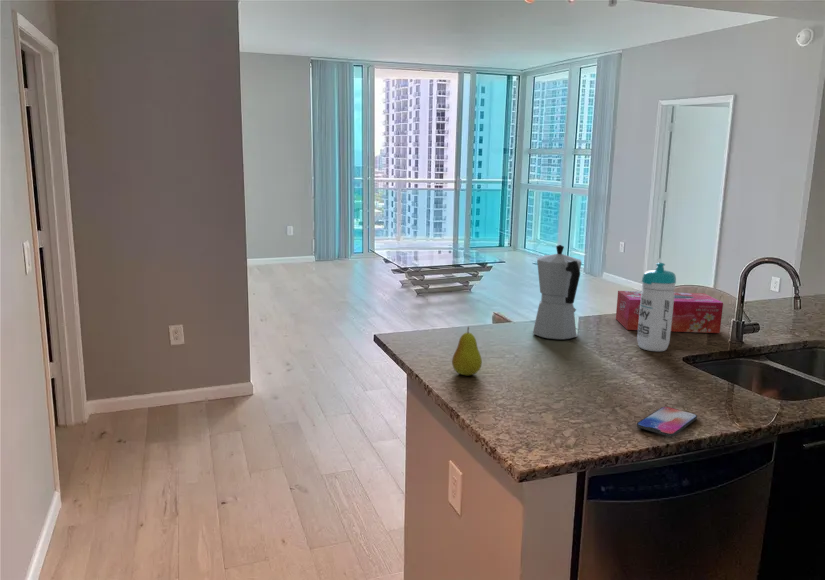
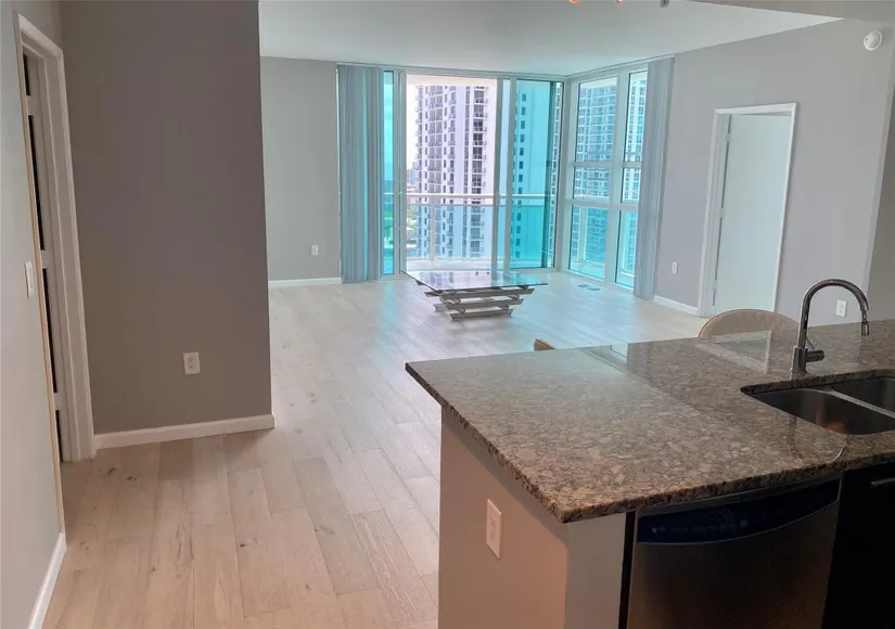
- tissue box (672, 313)
- moka pot (559, 291)
- water bottle (656, 306)
- smartphone (667, 420)
- fruit (467, 350)
